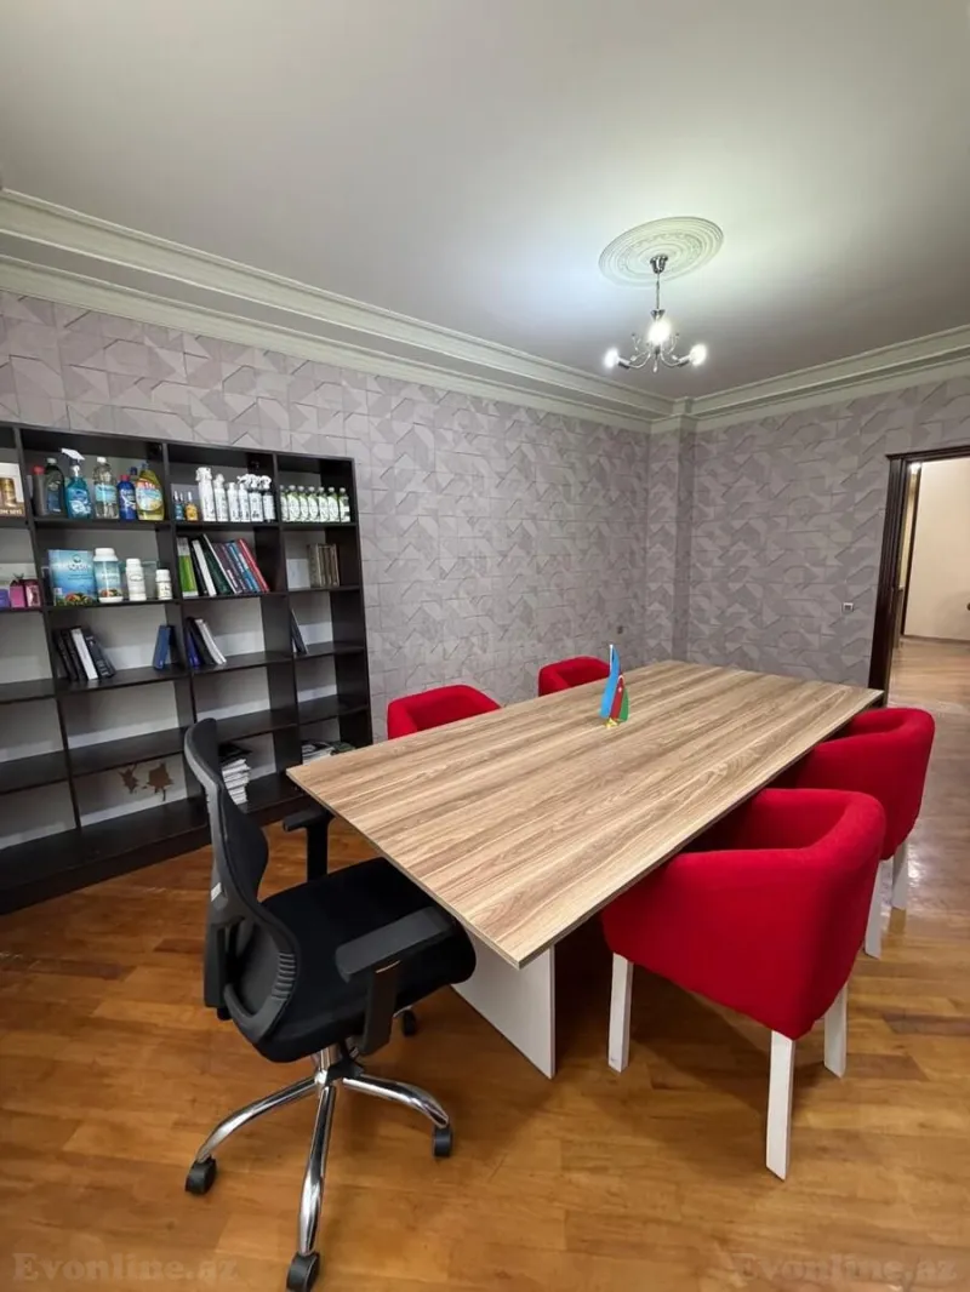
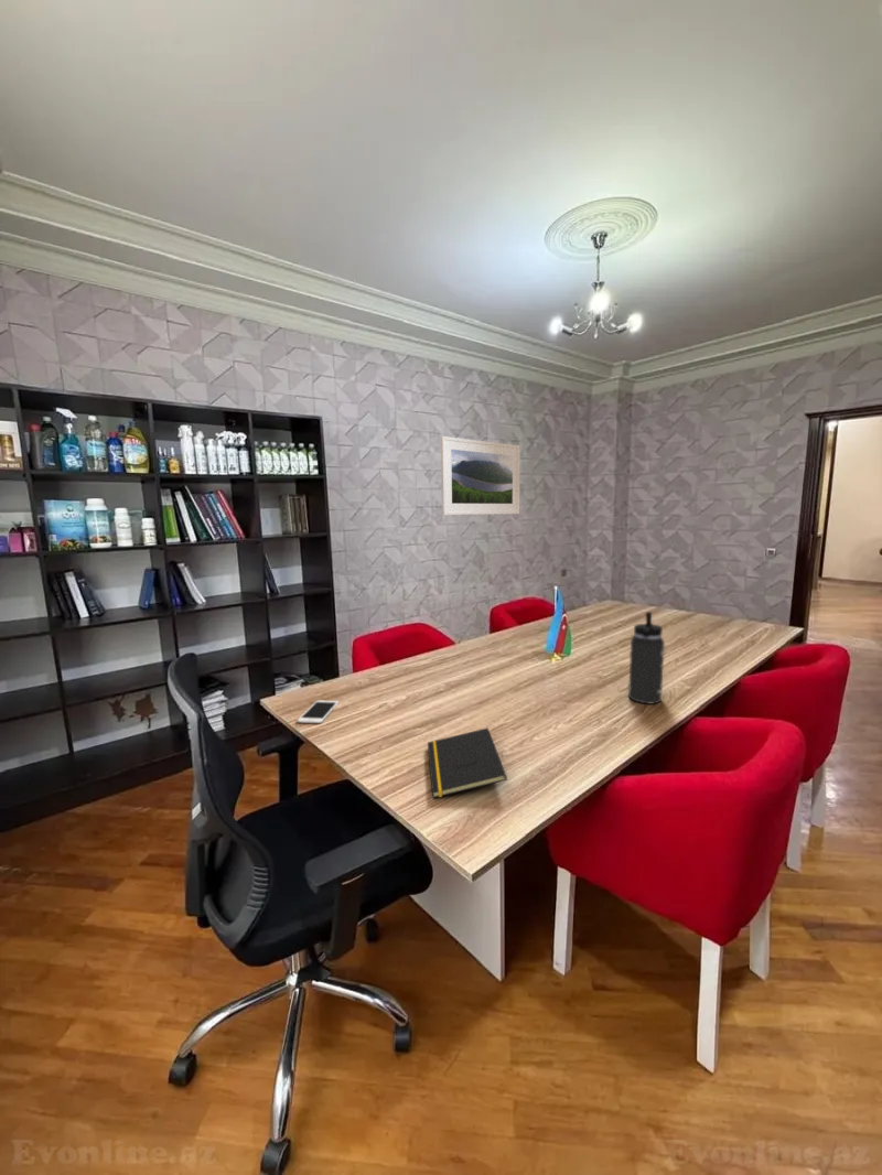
+ notepad (463, 759)
+ thermos bottle (646, 656)
+ cell phone (319, 711)
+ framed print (483, 477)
